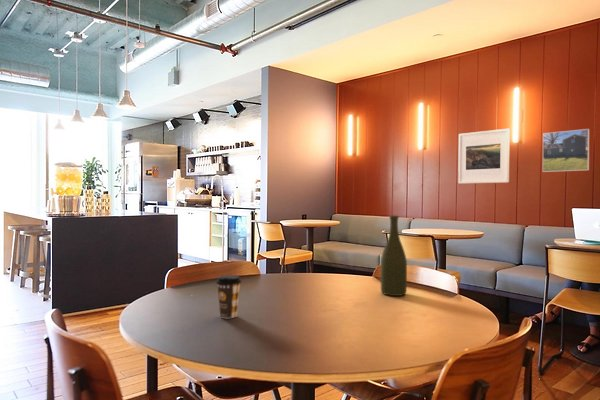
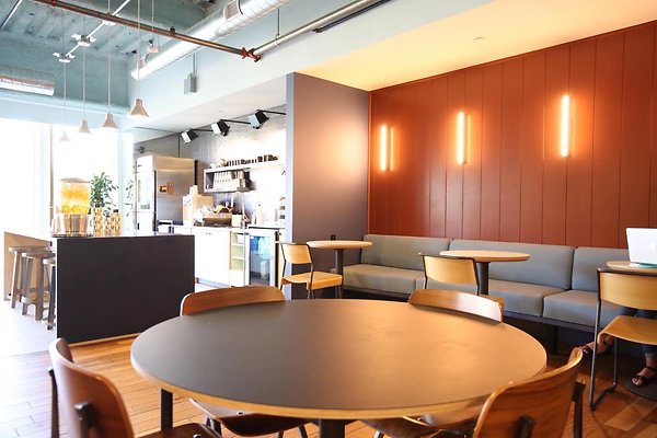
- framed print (565, 151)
- bottle (393, 254)
- coffee cup (228, 296)
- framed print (482, 157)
